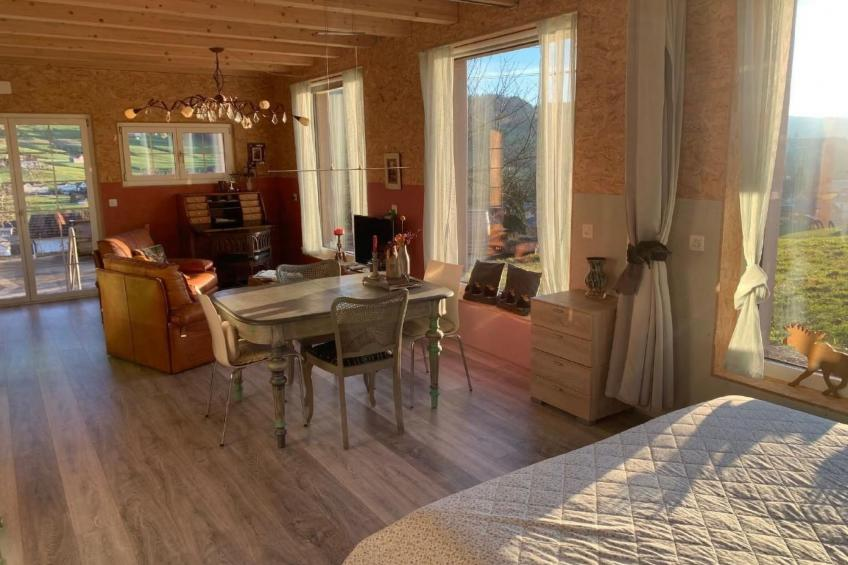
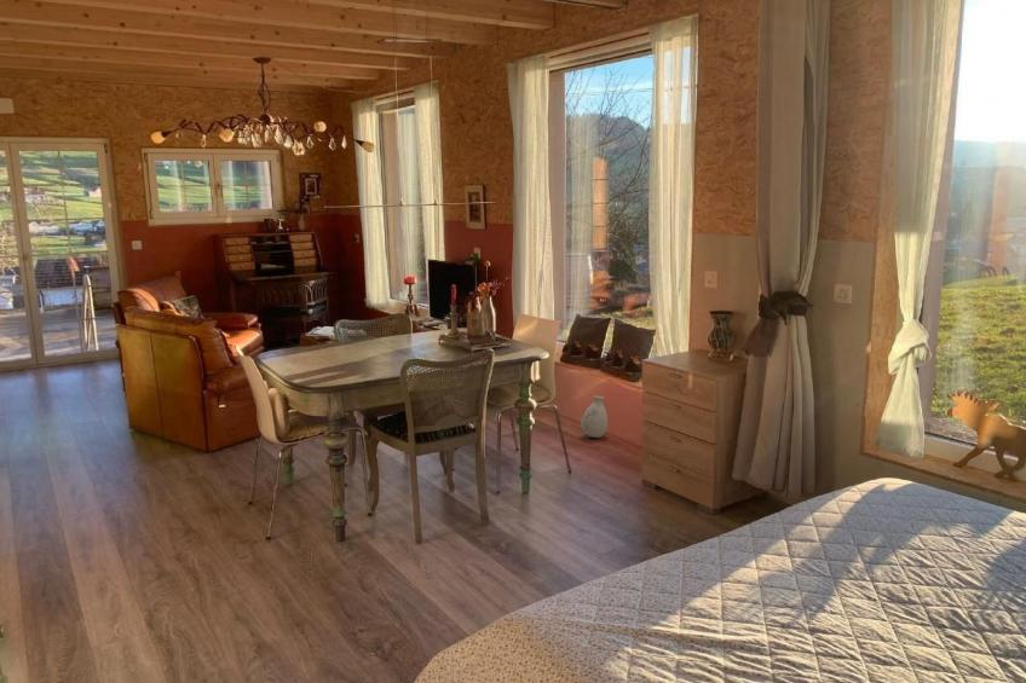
+ vase (594, 416)
